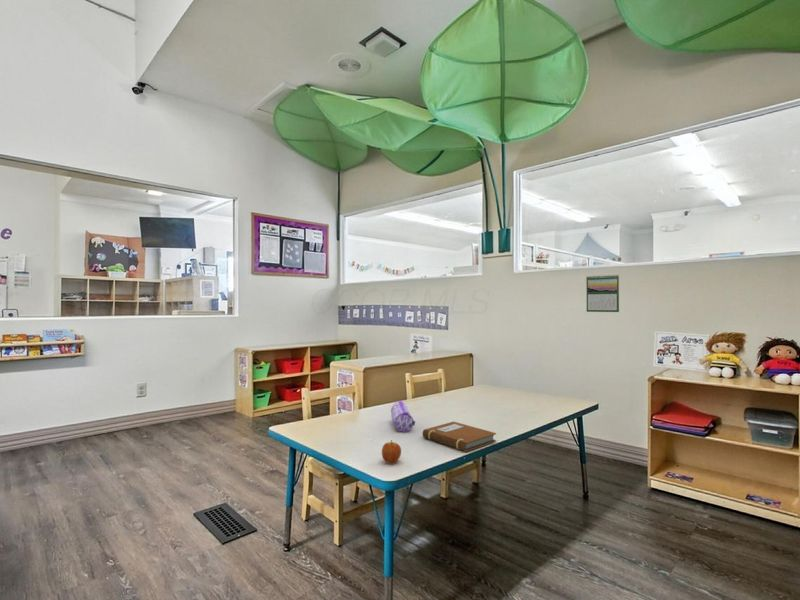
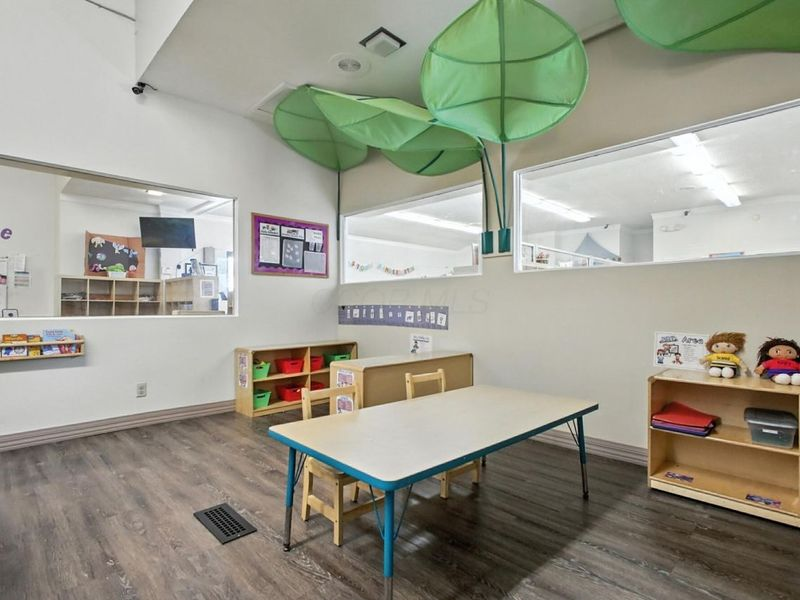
- pencil case (401, 415)
- notebook (457, 435)
- calendar (602, 293)
- apple (391, 450)
